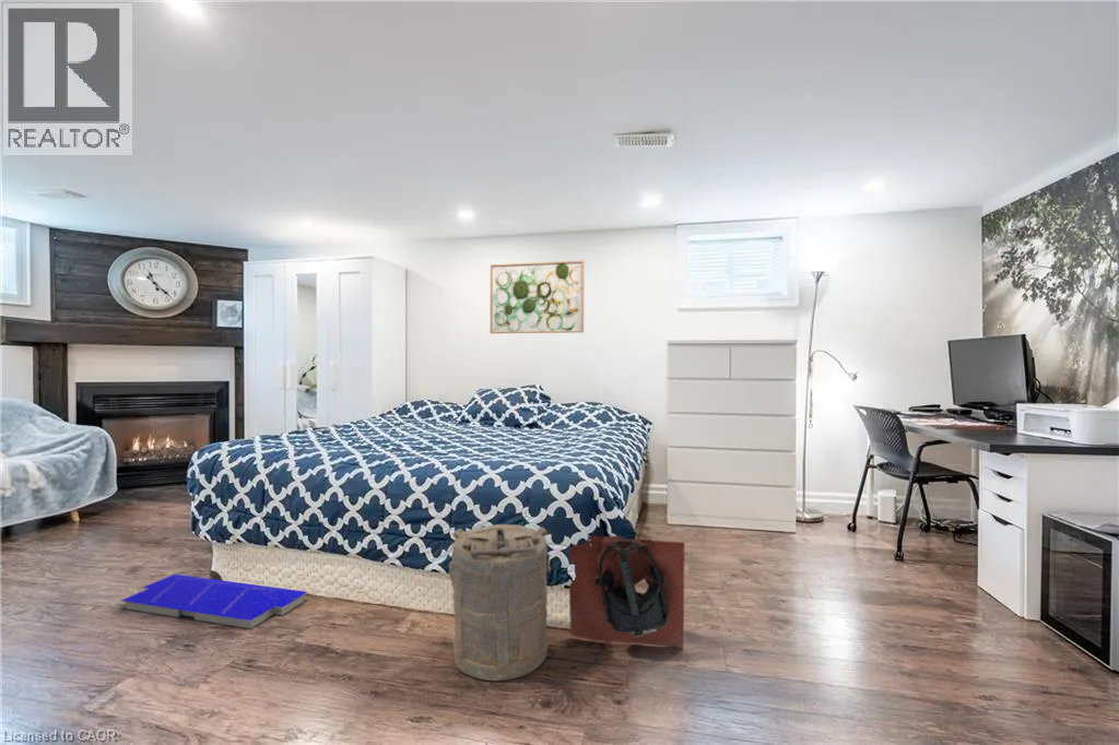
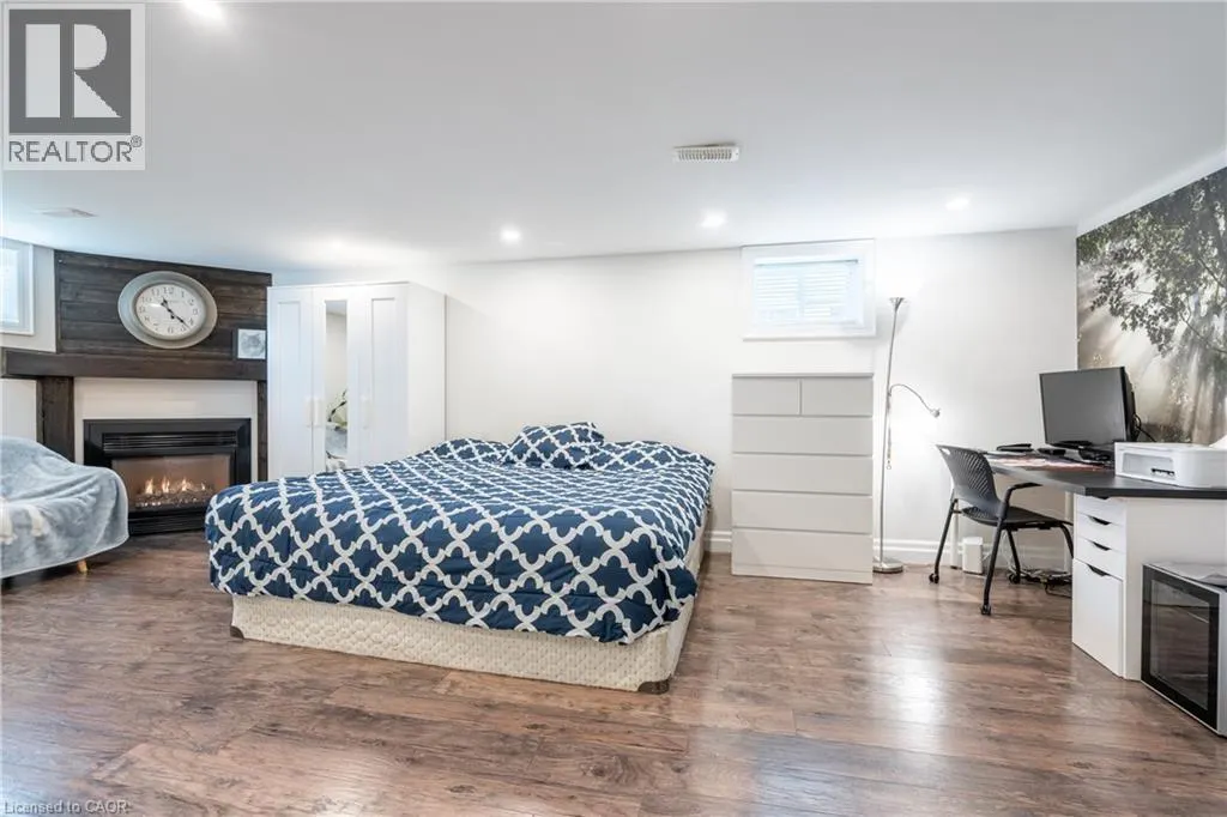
- wall art (535, 297)
- backpack (624, 598)
- laundry hamper (497, 589)
- bath mat (212, 593)
